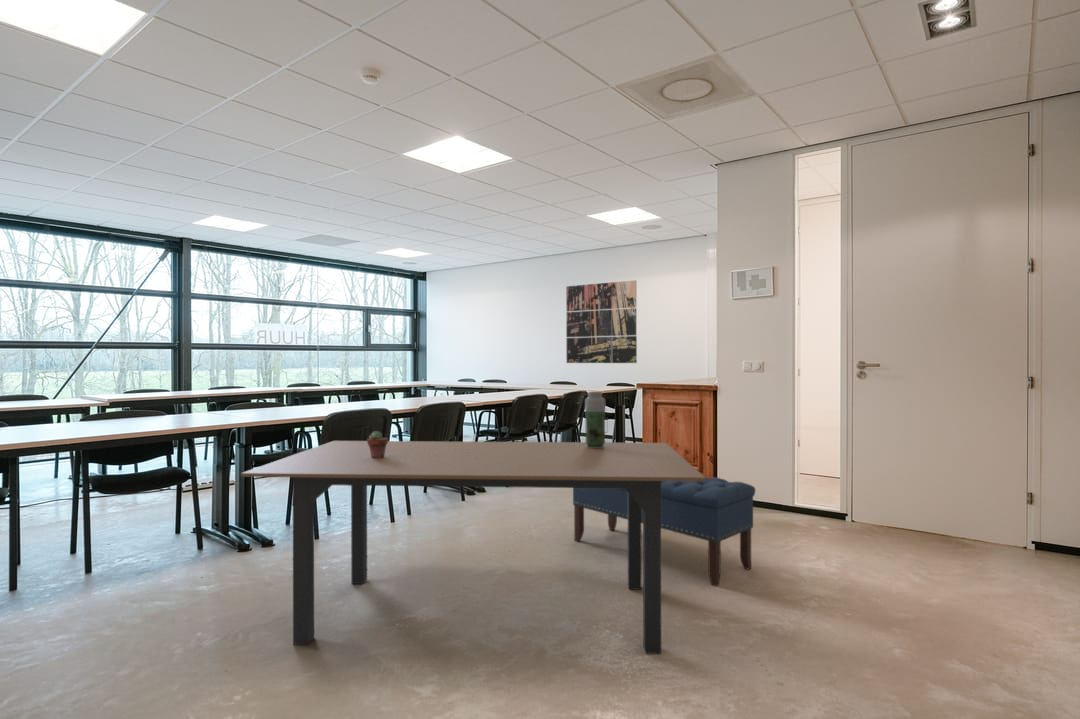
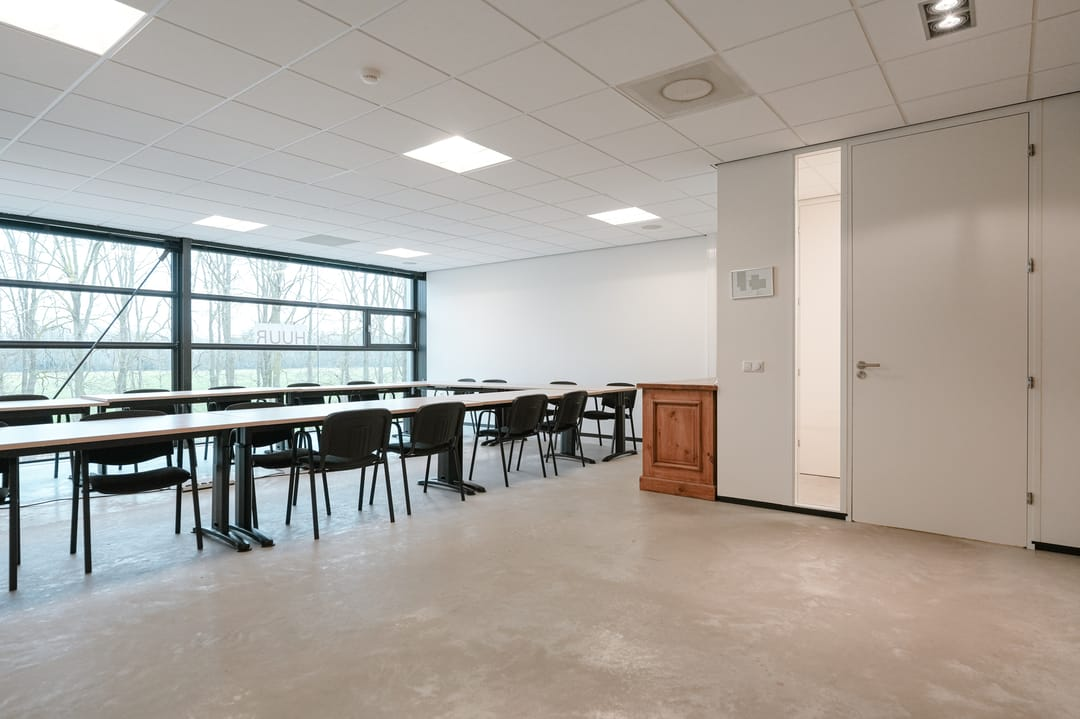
- wall art (600, 323)
- bench (661, 512)
- thermos bottle (595, 419)
- potted succulent (377, 443)
- dining table (485, 486)
